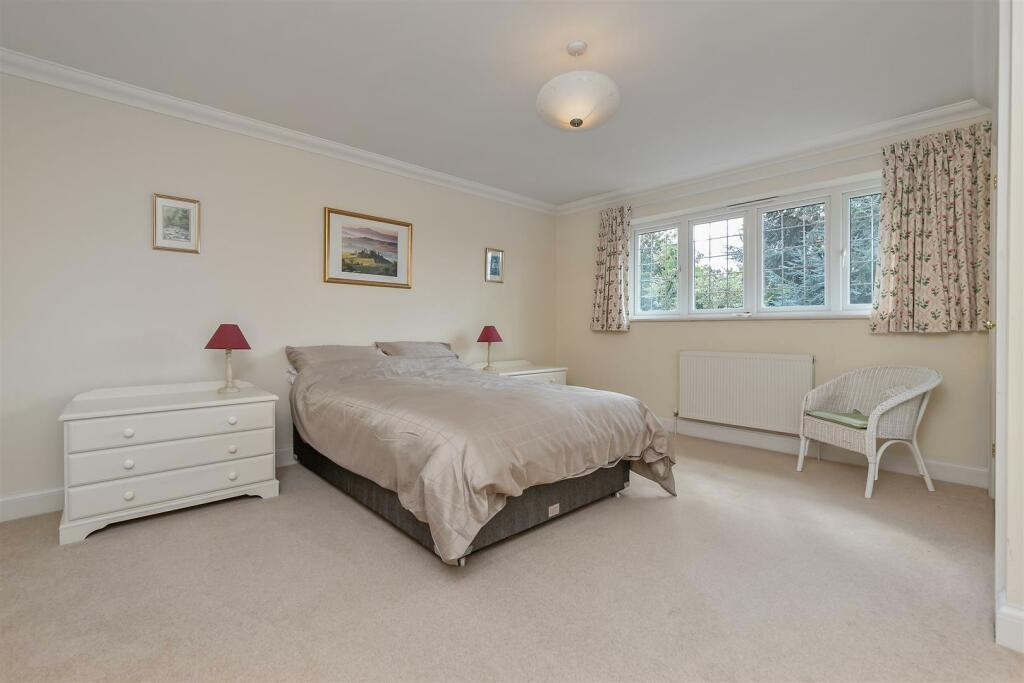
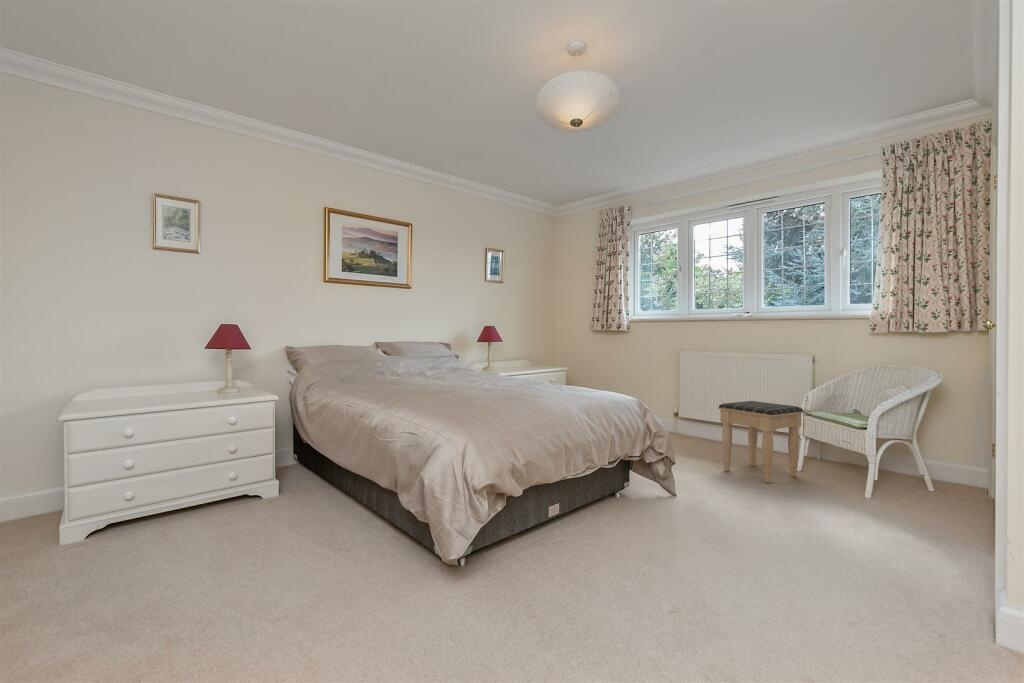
+ footstool (757, 438)
